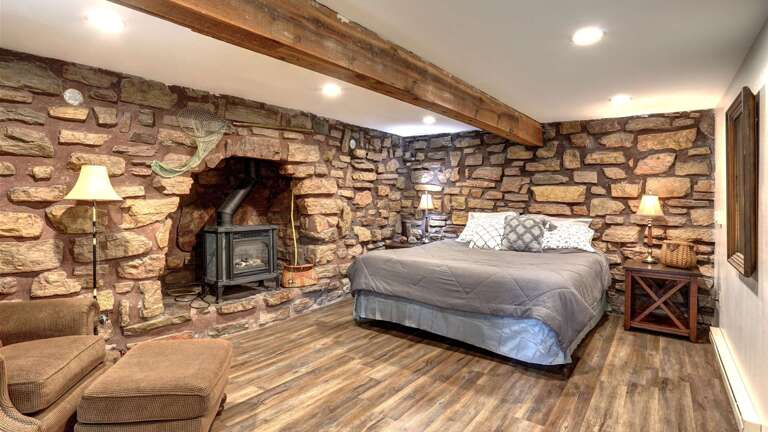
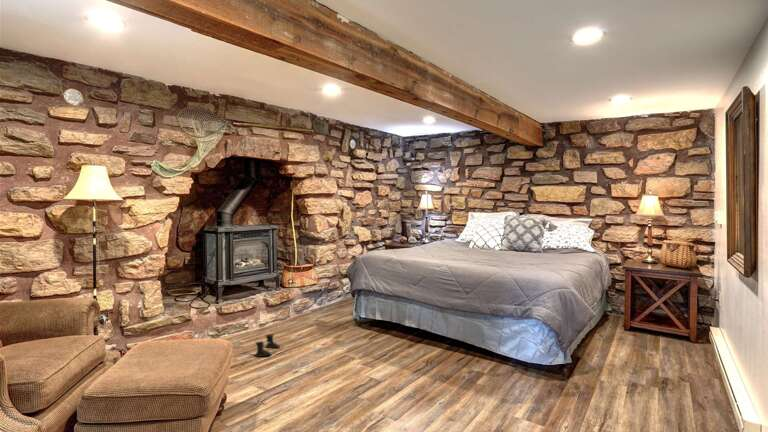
+ boots (267, 344)
